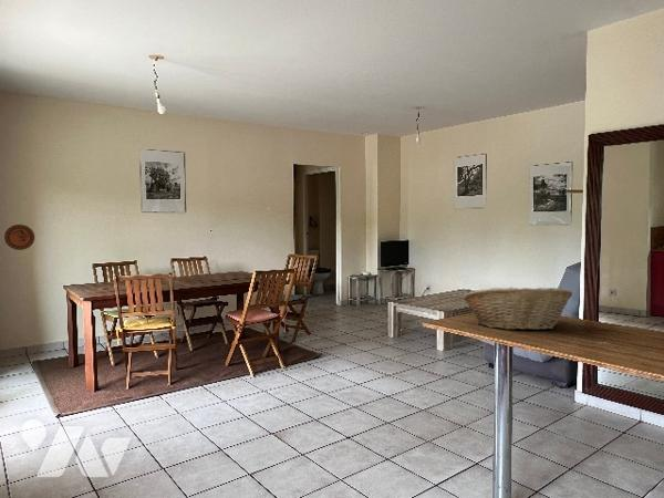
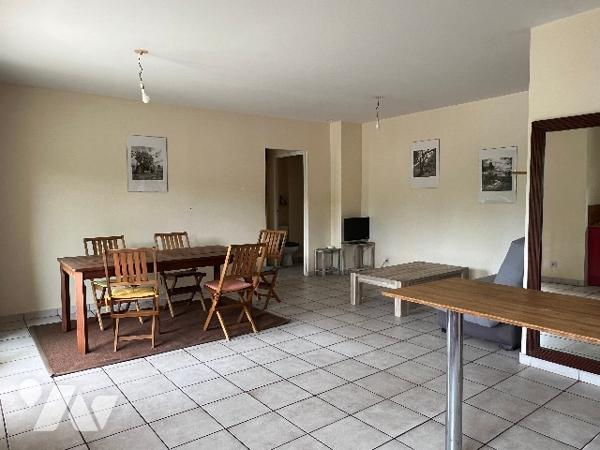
- decorative plate (19, 237)
- fruit basket (516, 304)
